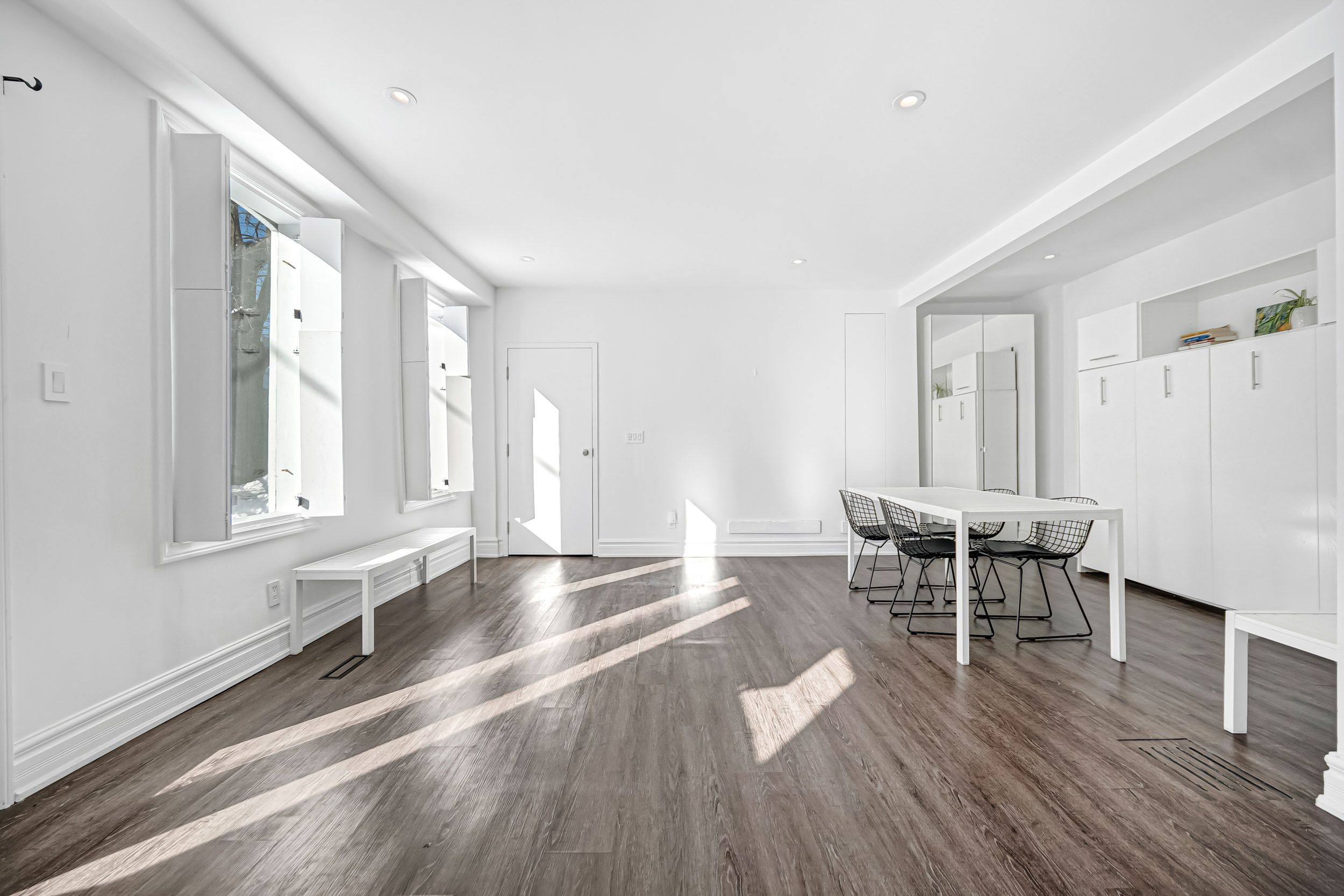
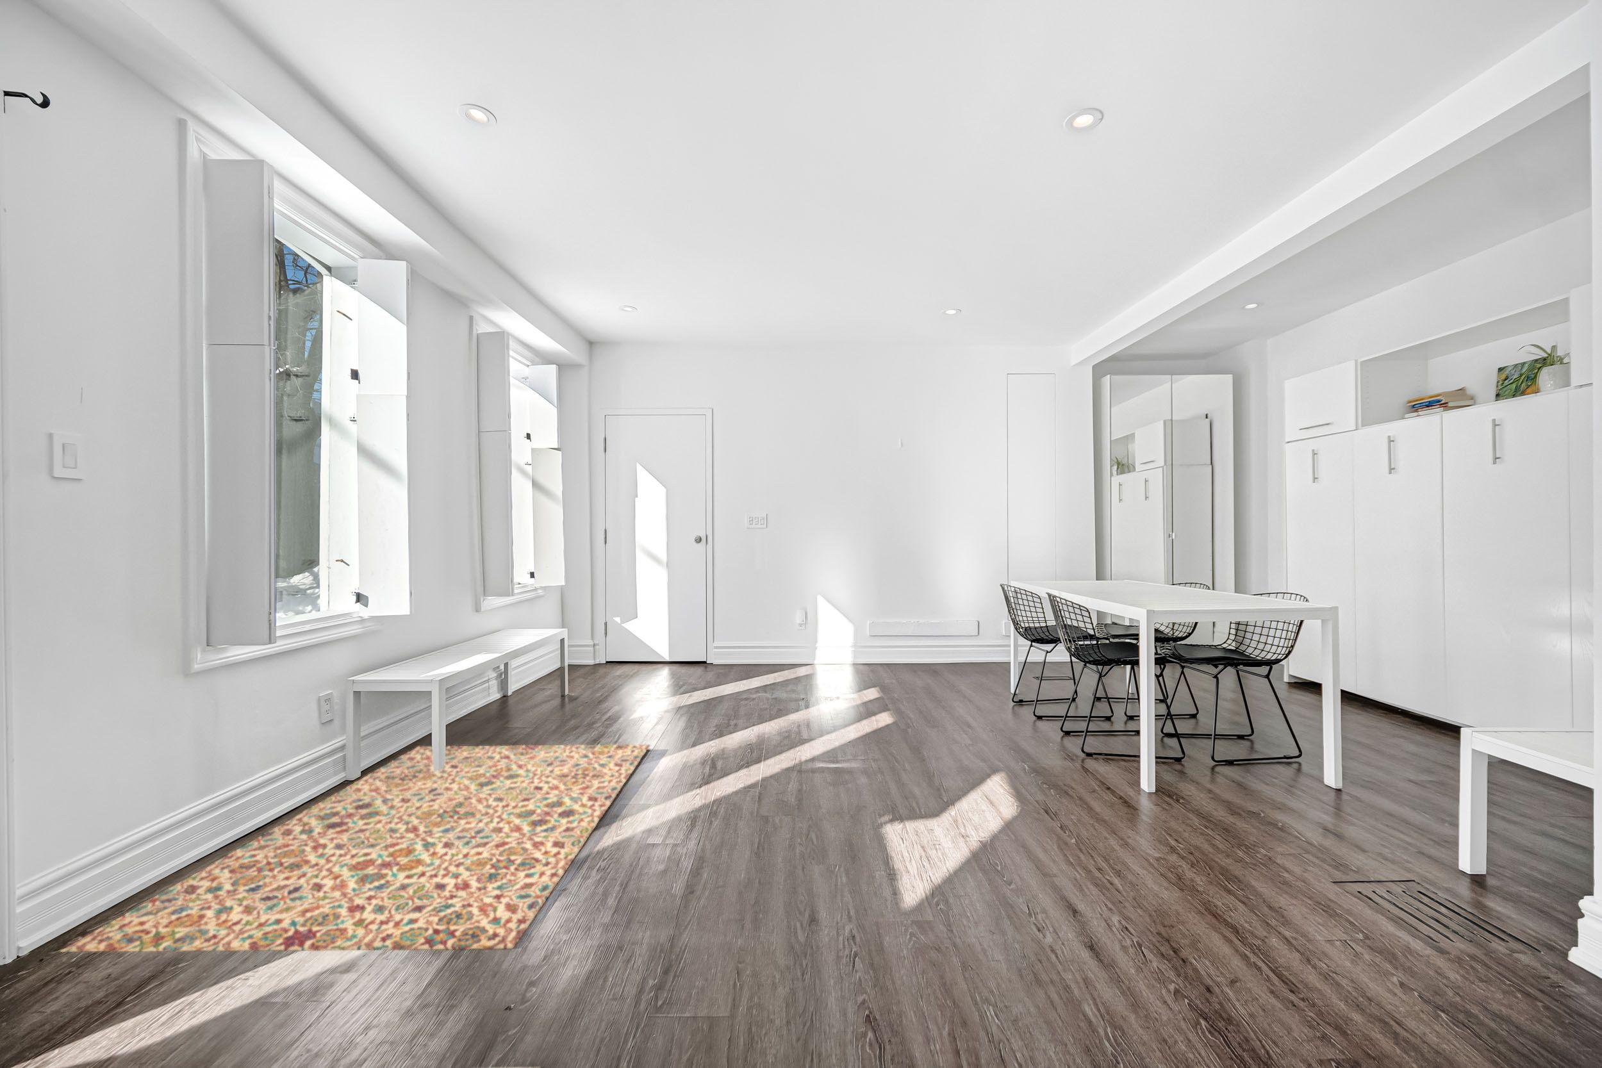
+ rug (449, 815)
